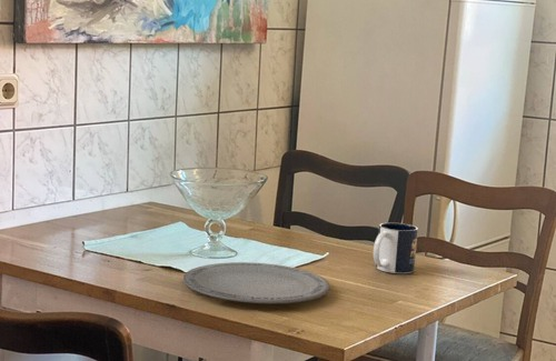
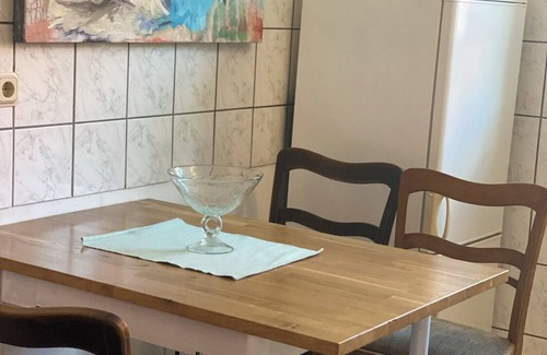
- mug (391, 248)
- plate (256, 283)
